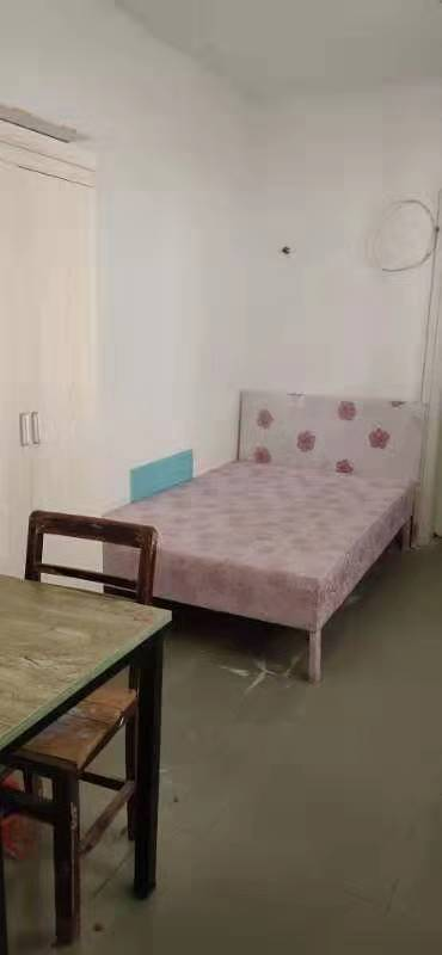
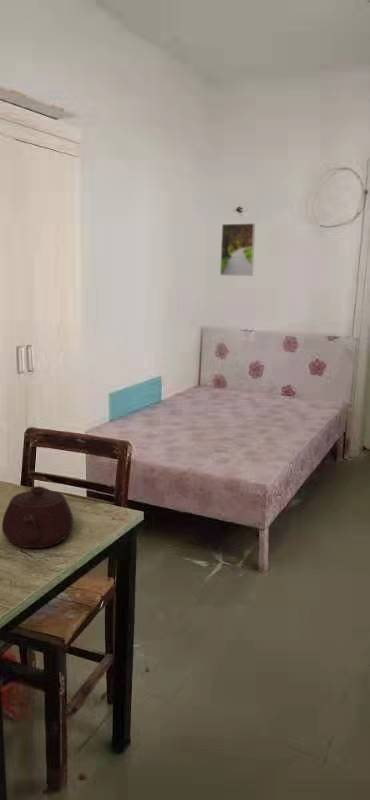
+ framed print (237, 249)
+ teapot (37, 514)
